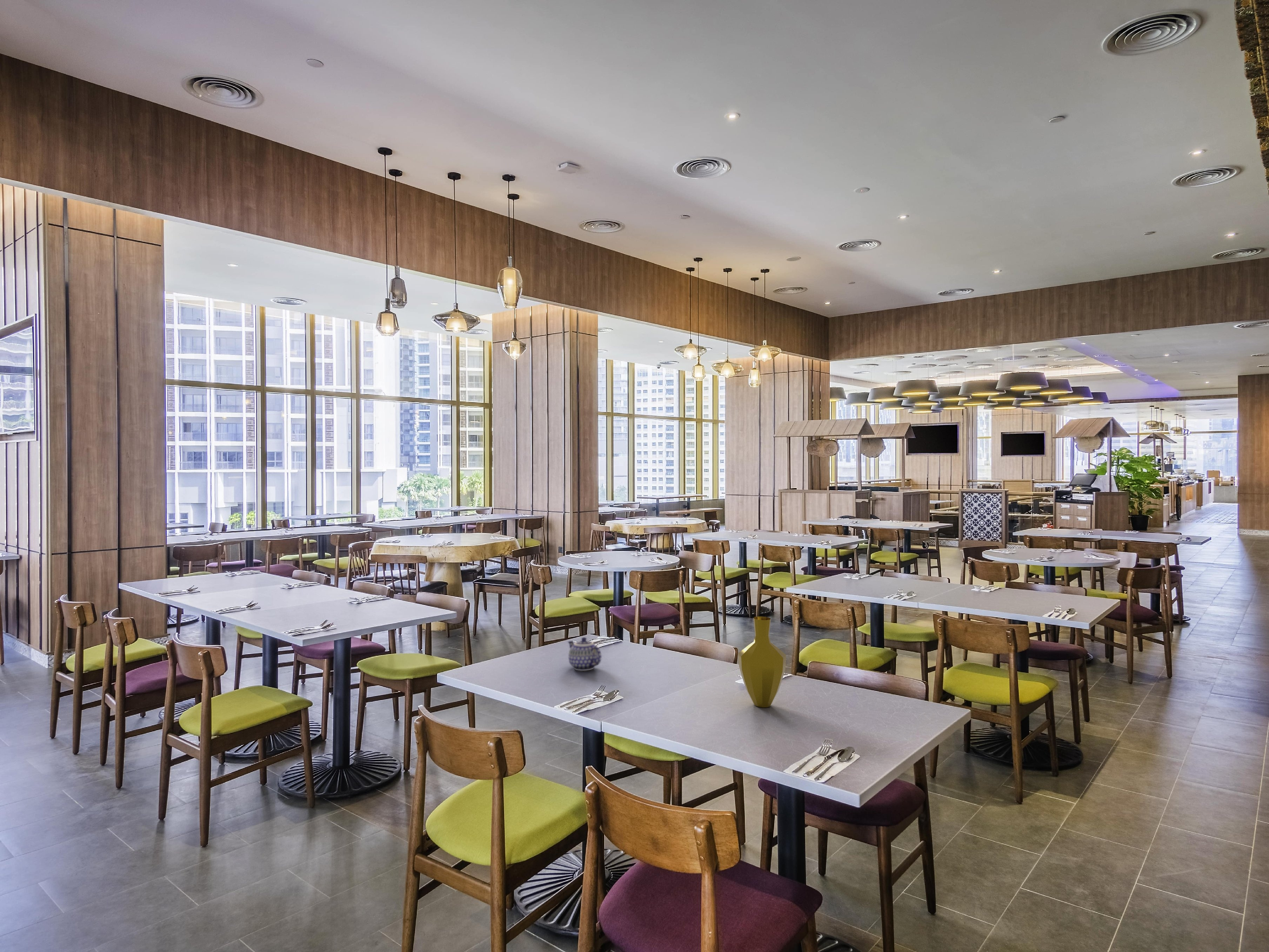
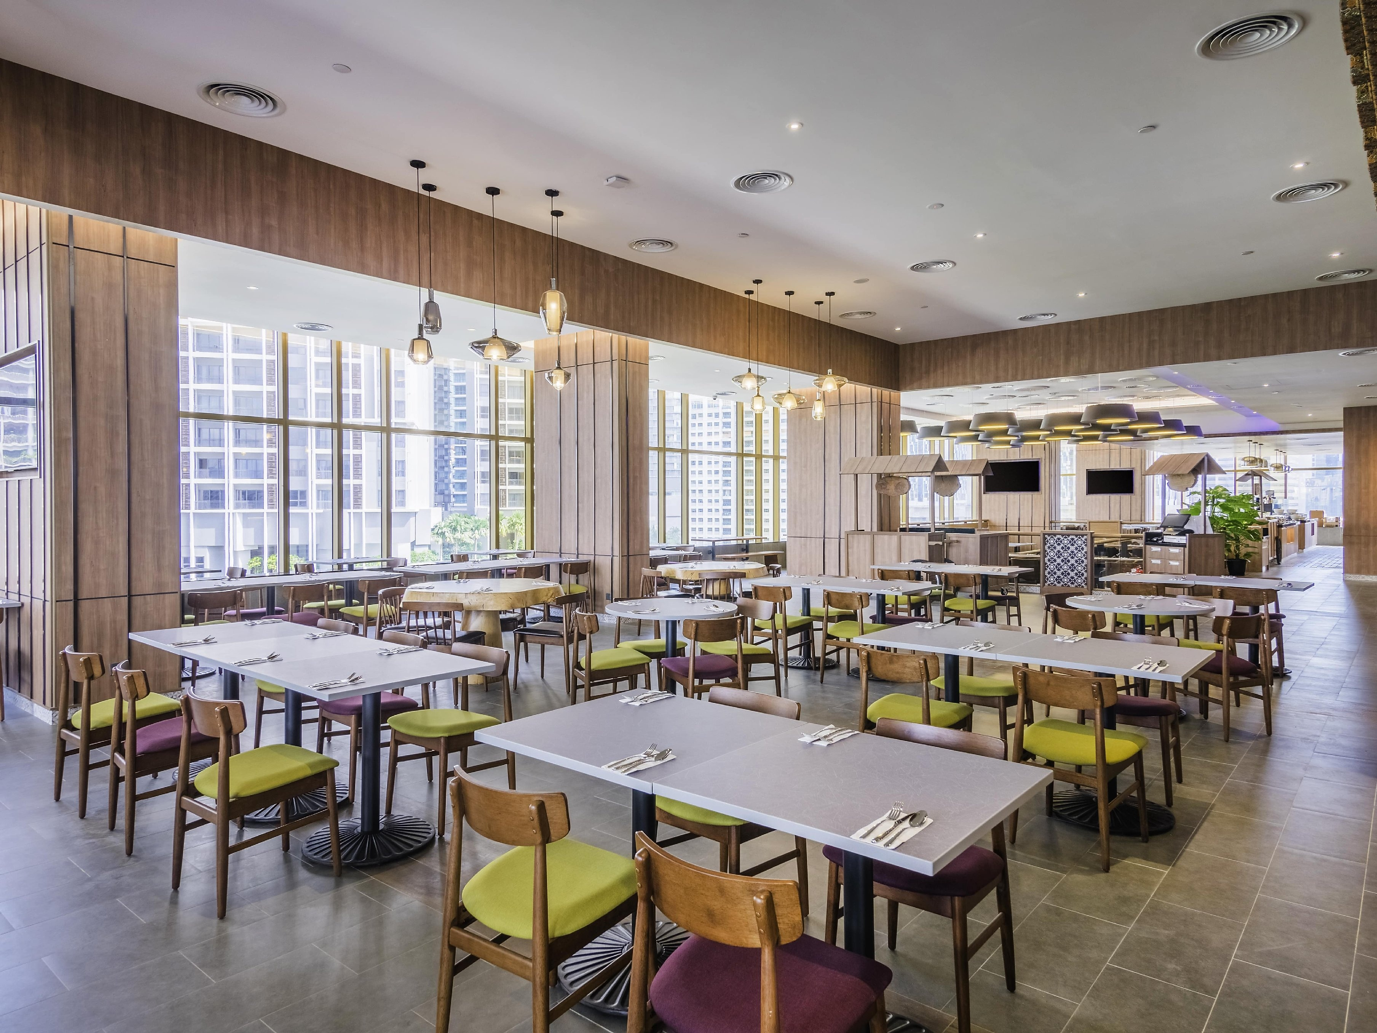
- vase (762, 661)
- teapot (584, 653)
